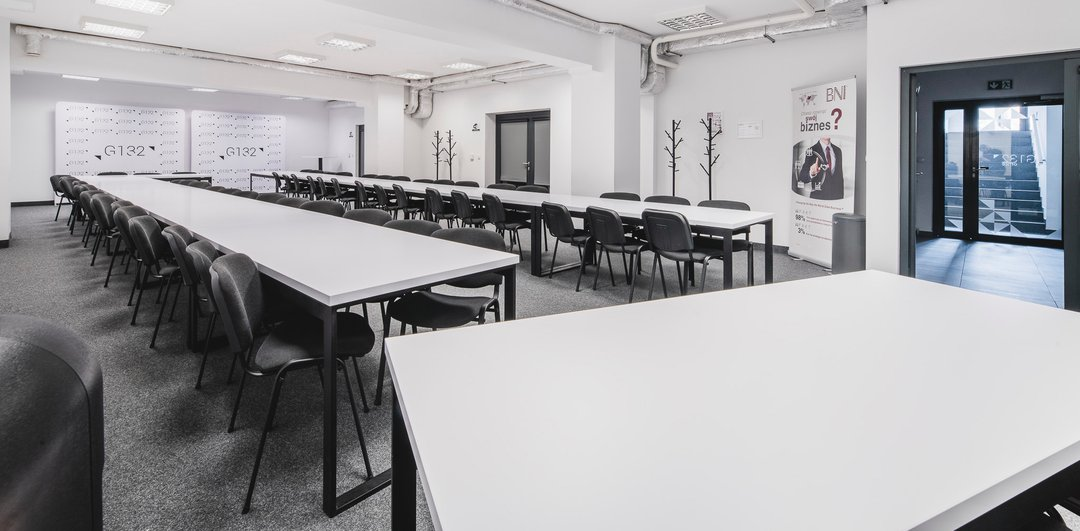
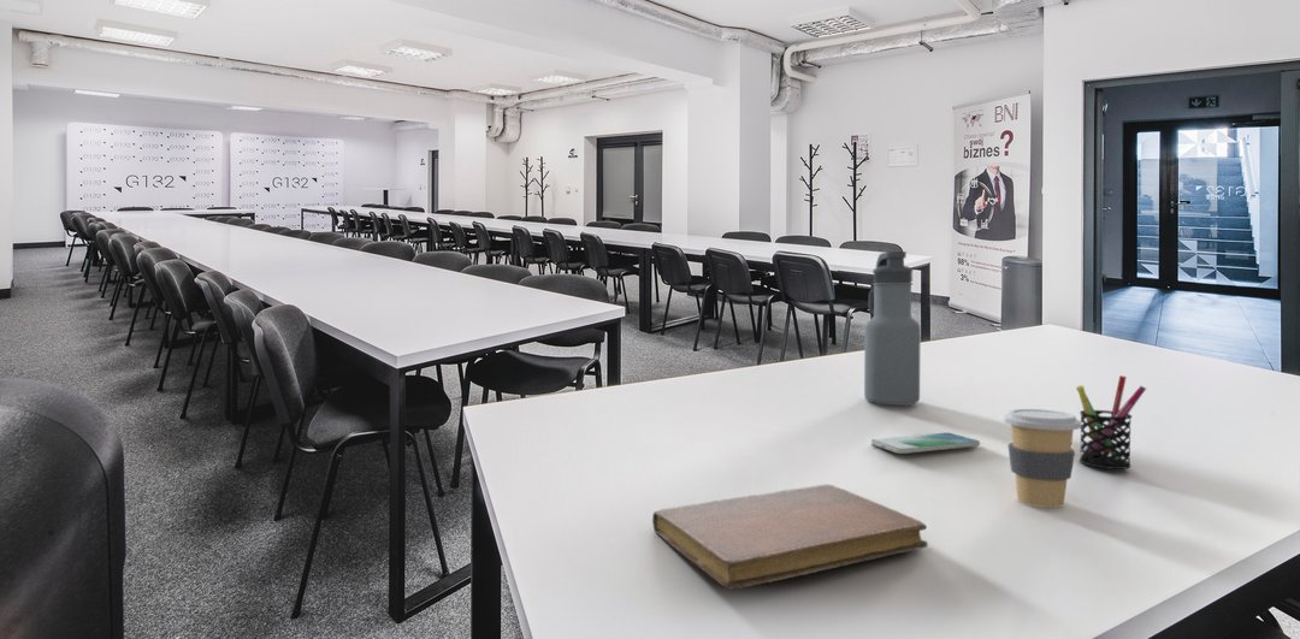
+ coffee cup (1041, 457)
+ pen holder (1103, 419)
+ notebook (785, 526)
+ smartphone (924, 442)
+ water bottle (891, 327)
